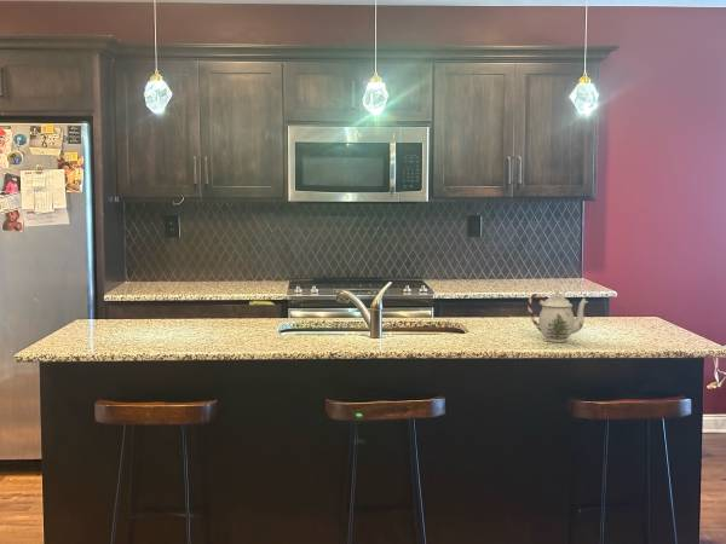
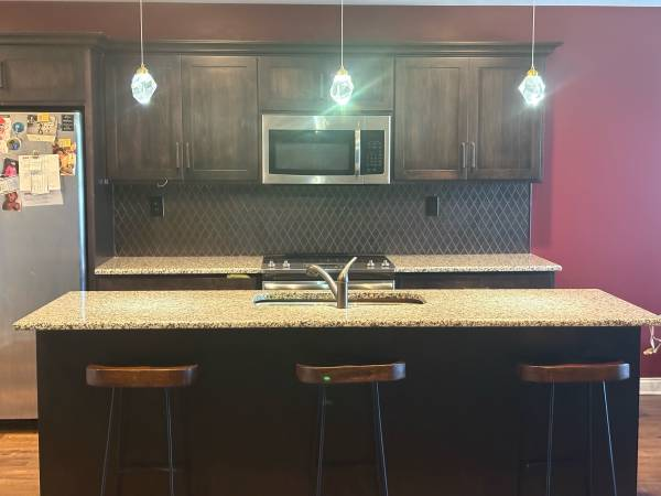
- teapot (558, 314)
